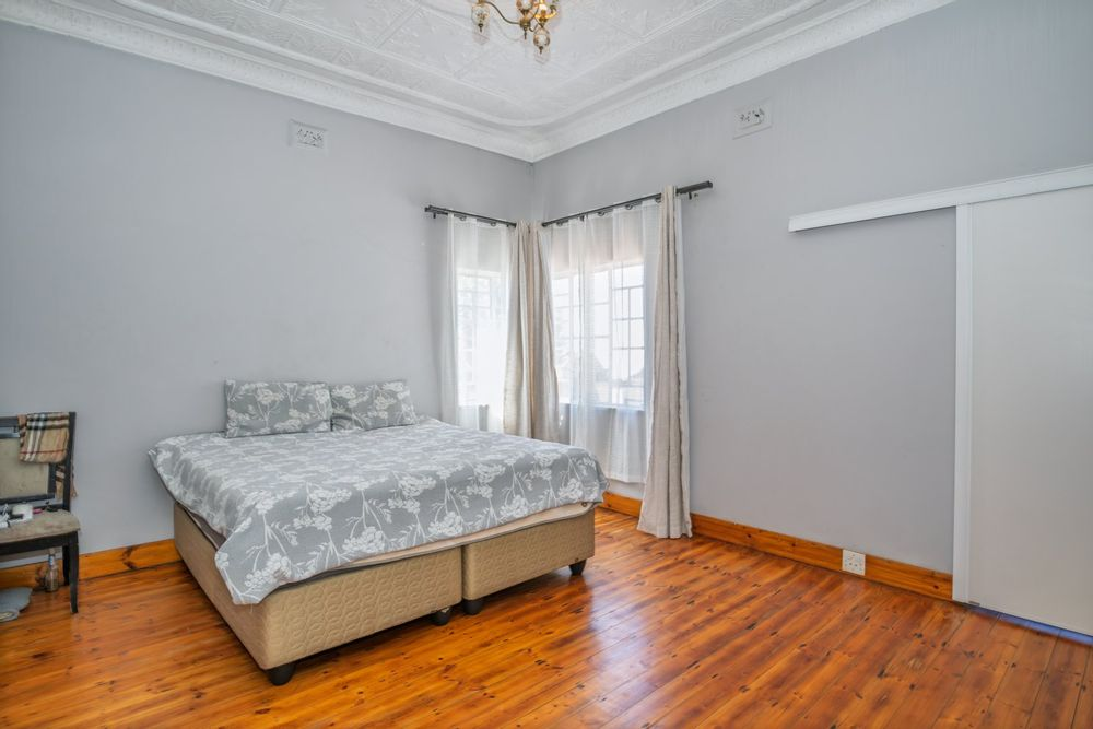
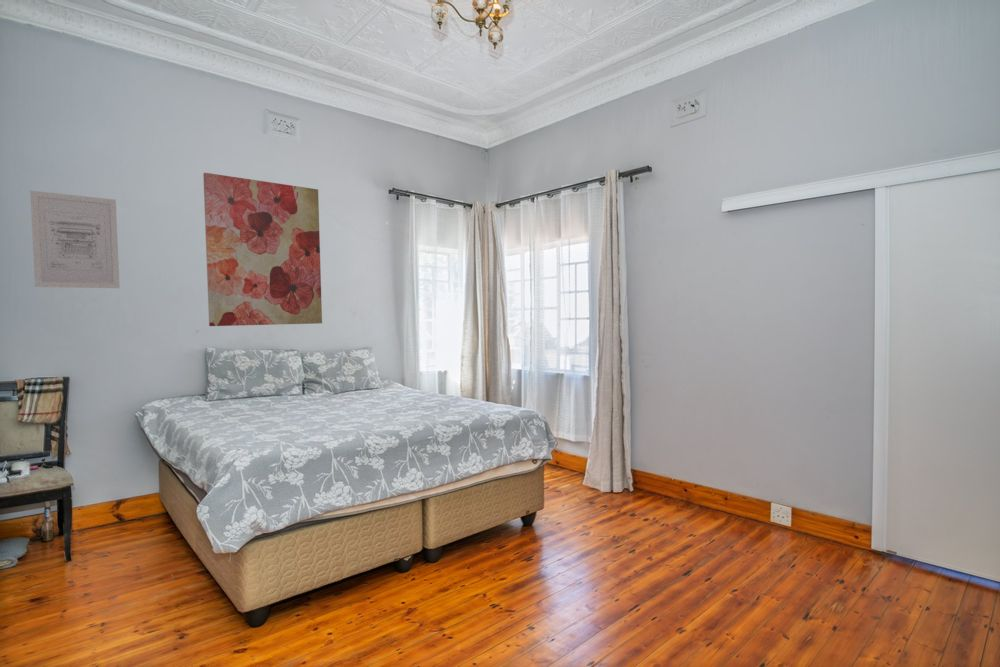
+ wall art (266, 253)
+ wall art (76, 241)
